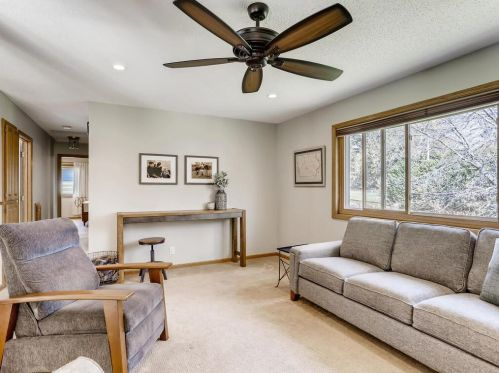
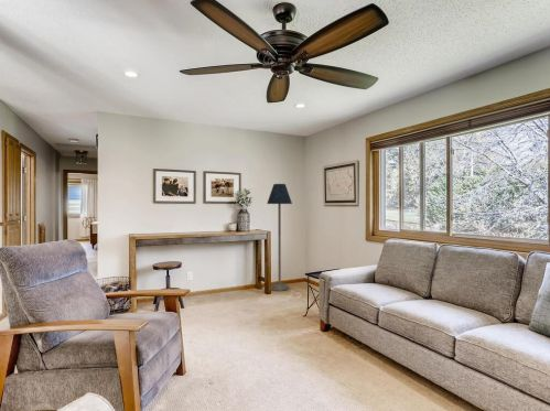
+ floor lamp (279, 236)
